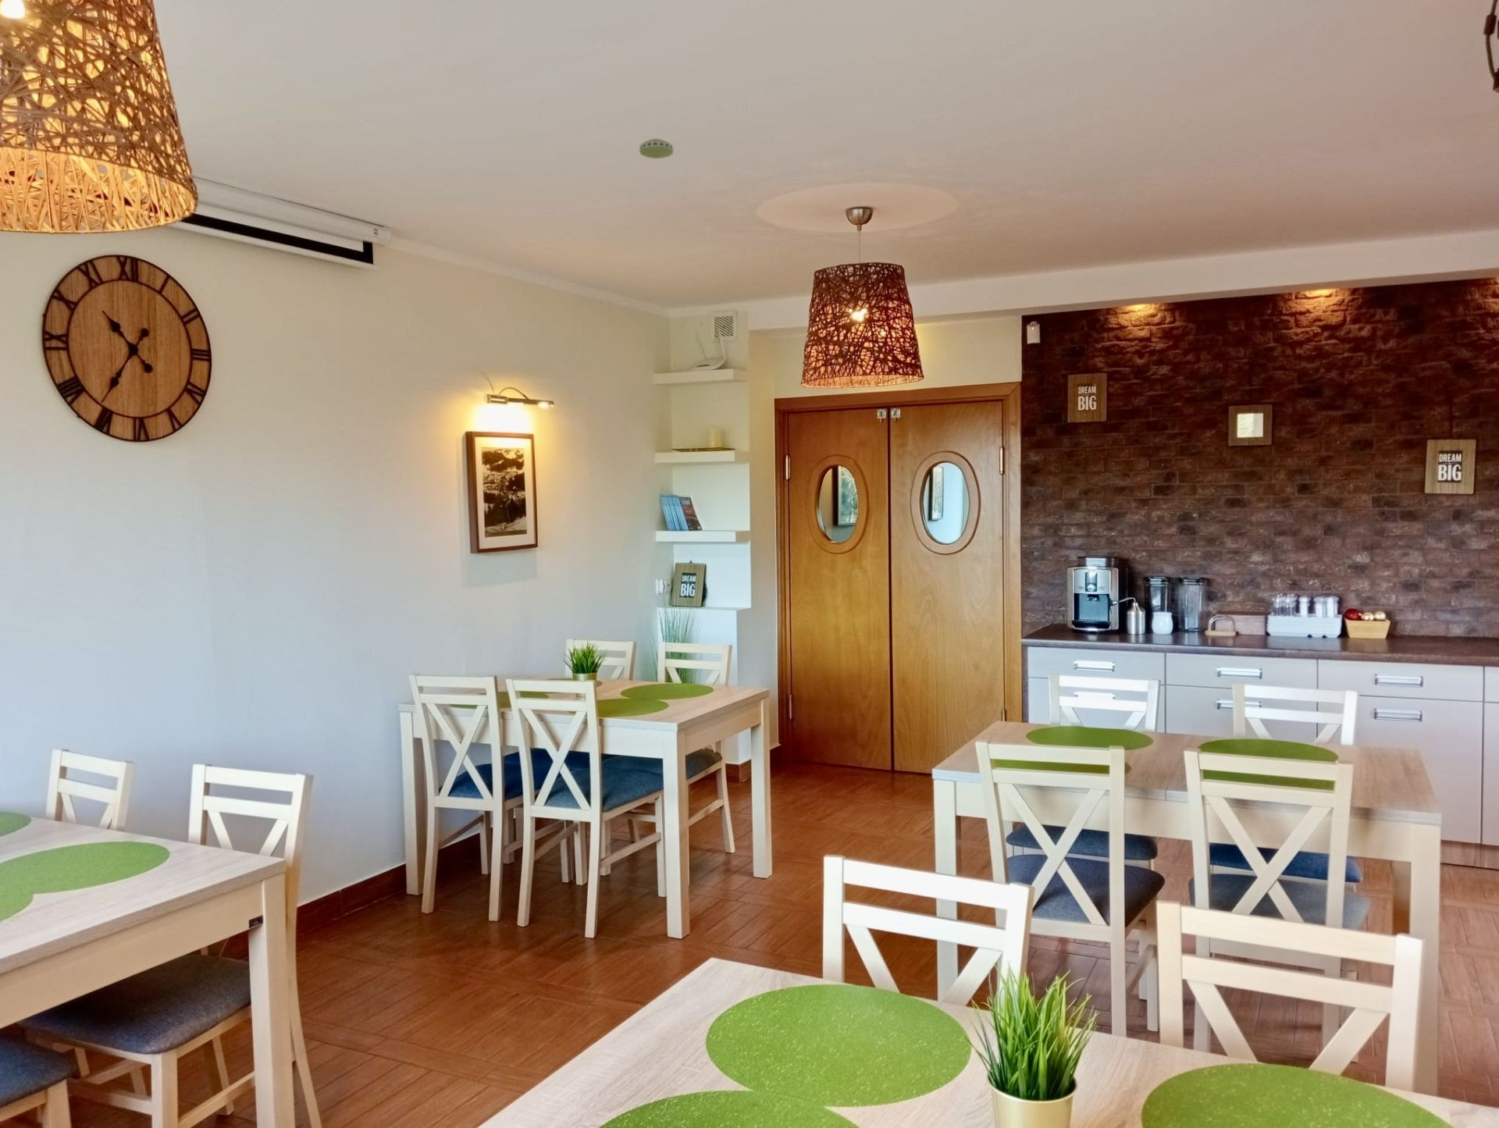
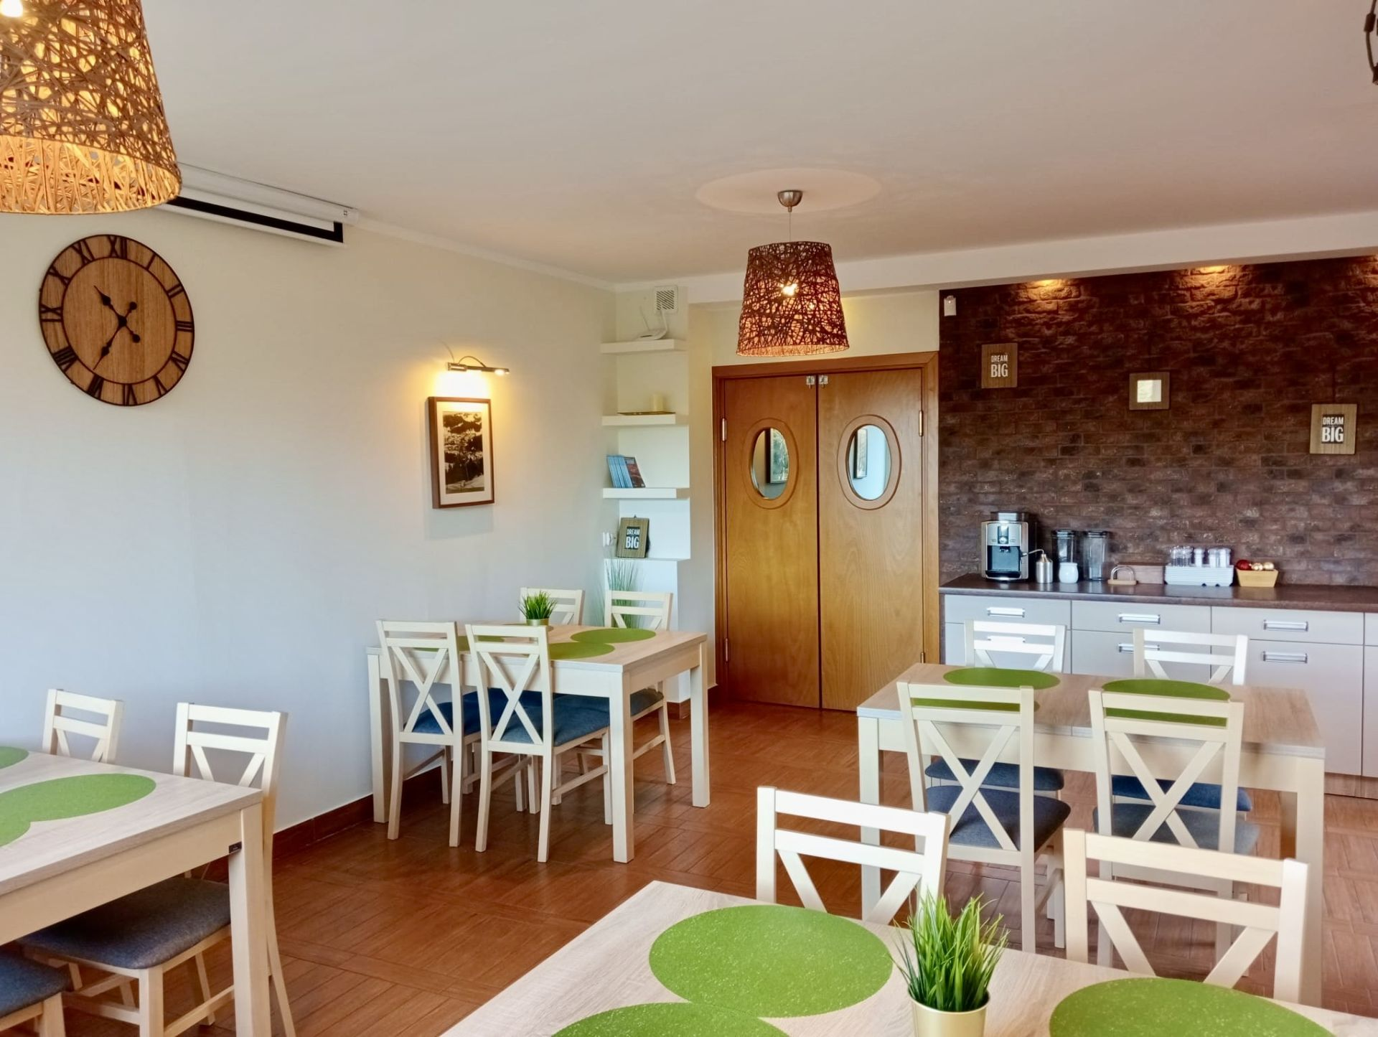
- smoke detector (655, 148)
